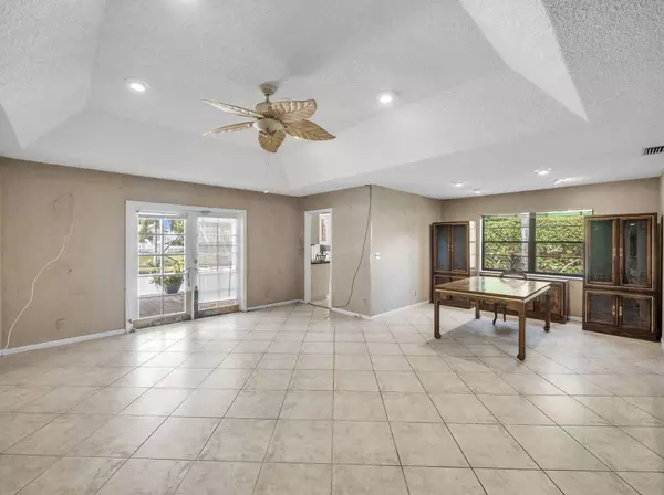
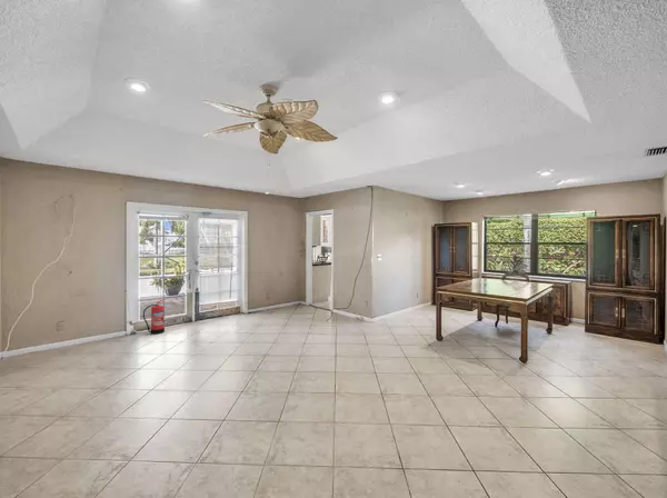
+ fire extinguisher (153, 316)
